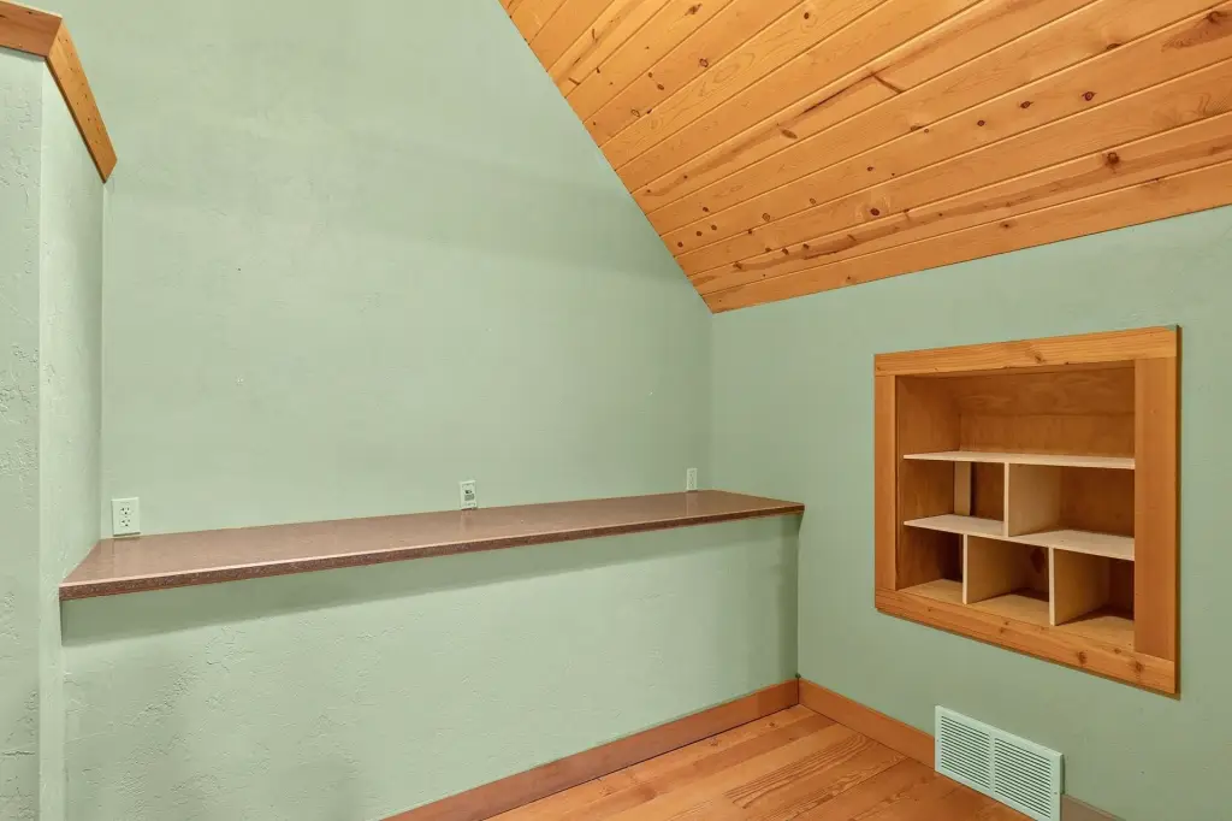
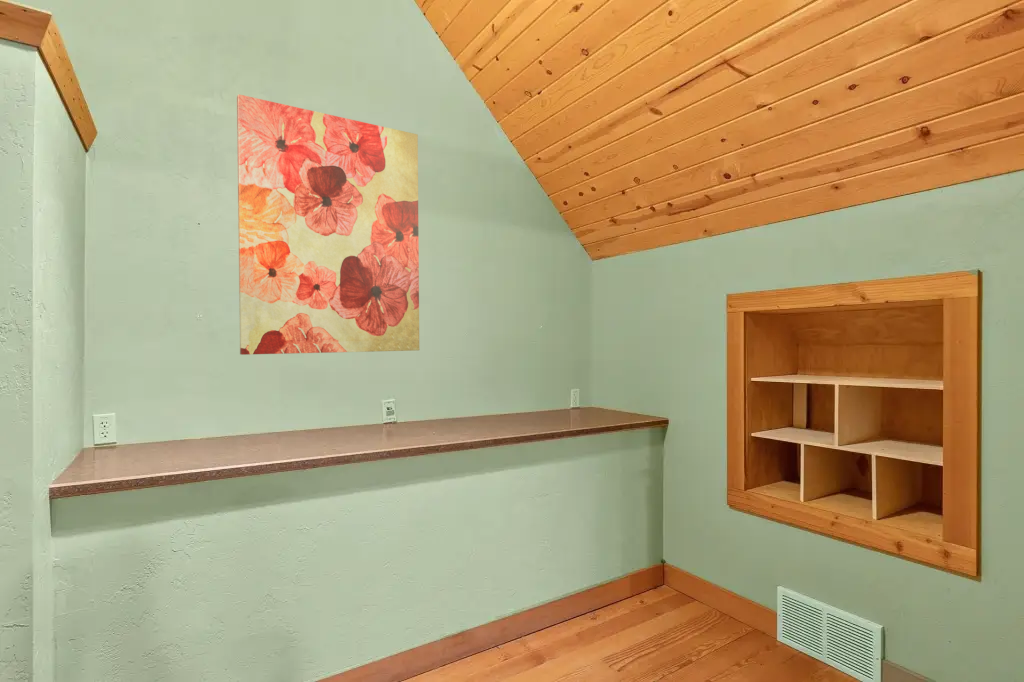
+ wall art (336, 235)
